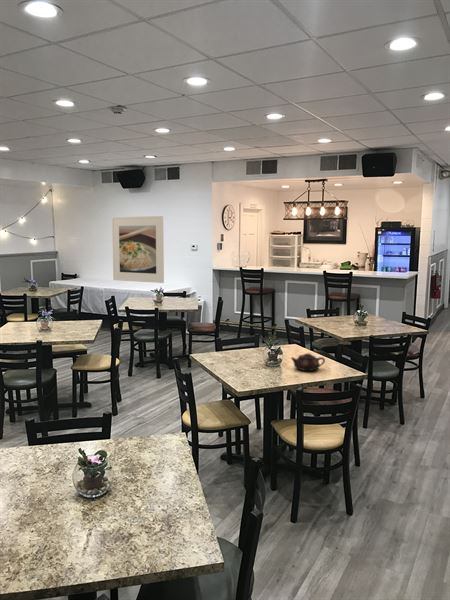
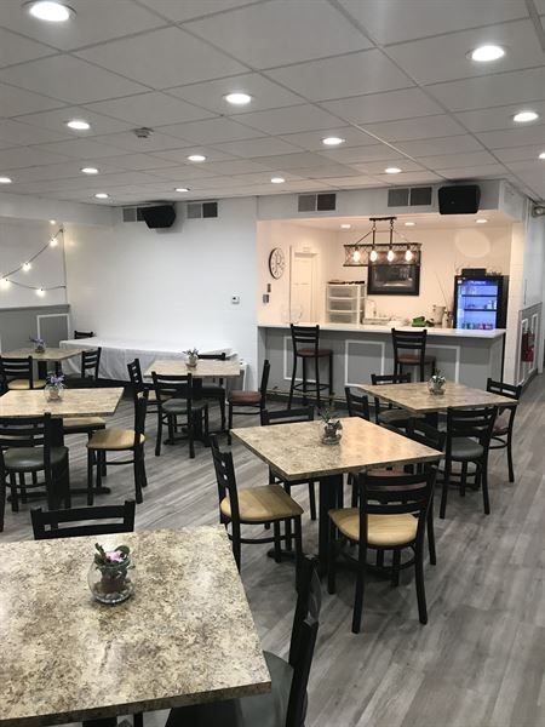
- teapot (307, 361)
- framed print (137, 249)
